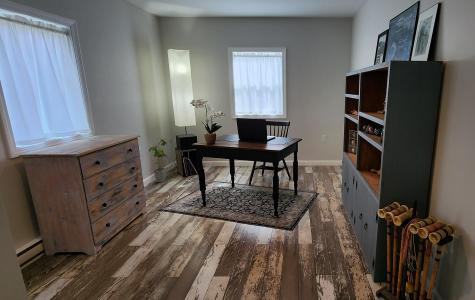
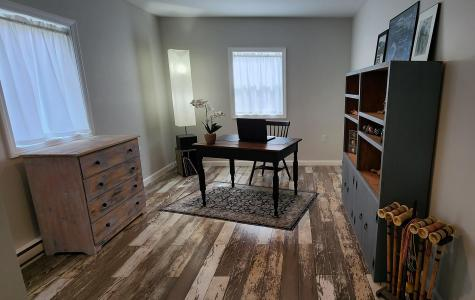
- house plant (161, 160)
